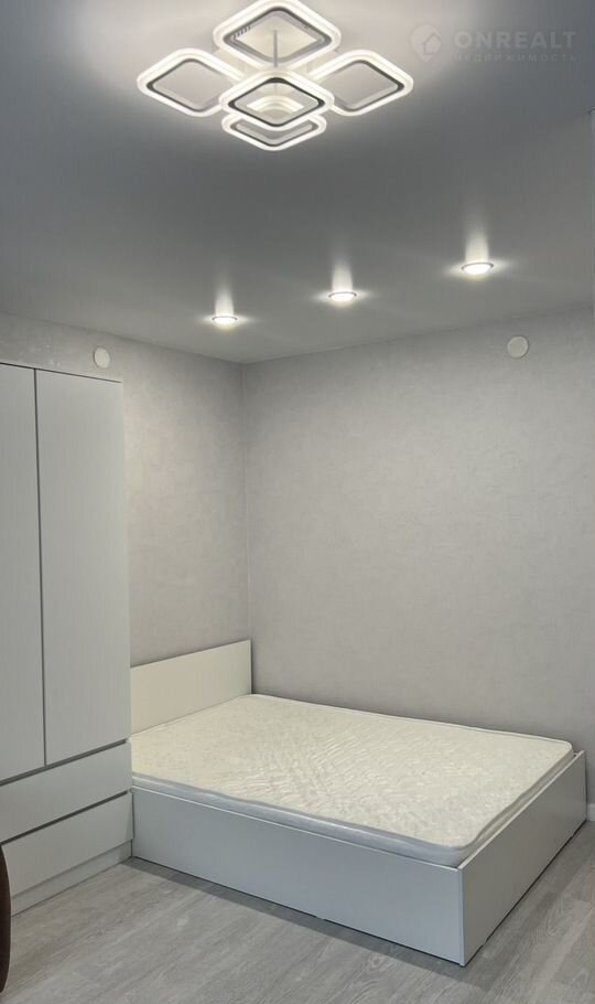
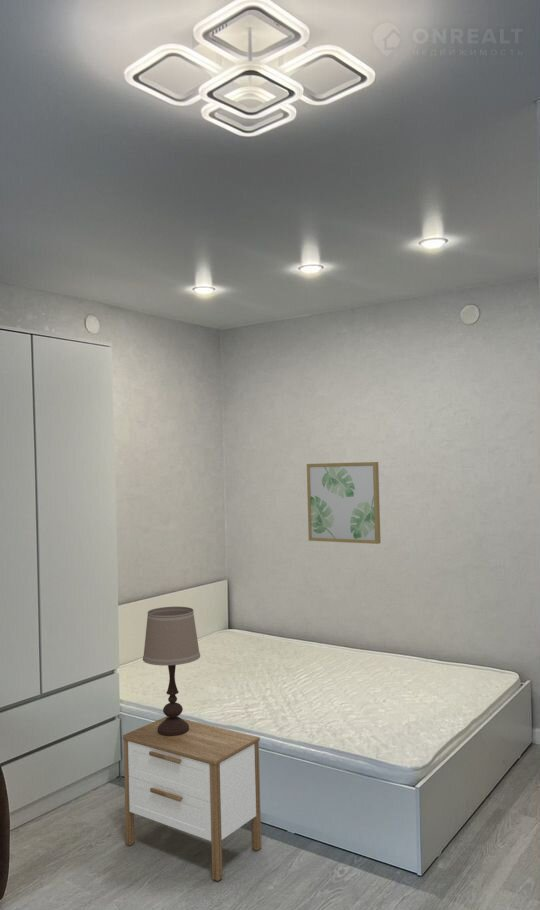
+ table lamp (171, 670)
+ wall art (342, 502)
+ nightstand (190, 791)
